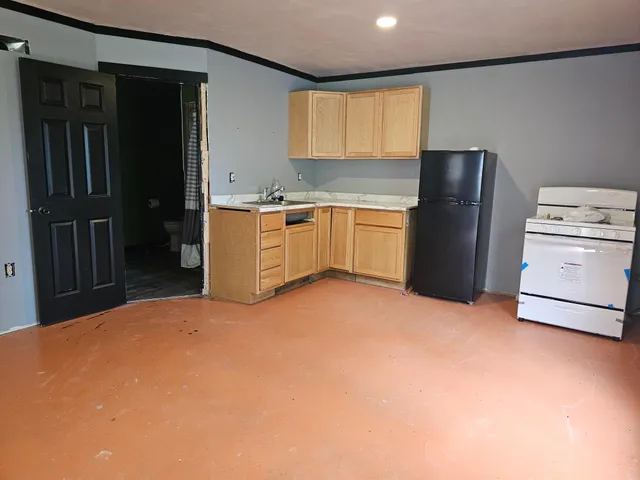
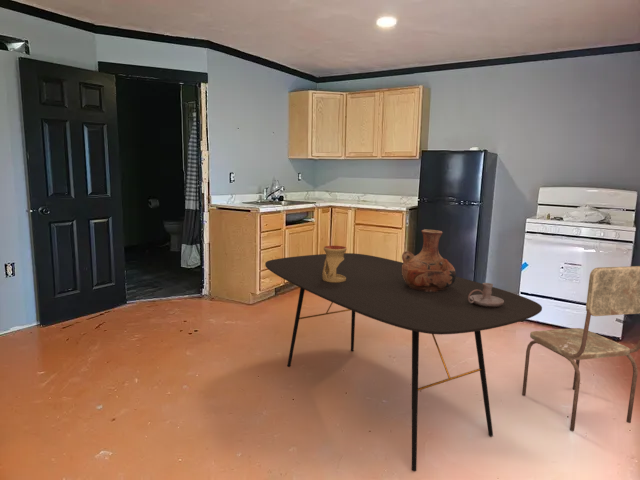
+ chair (584, 336)
+ dining table (381, 321)
+ candle holder (483, 296)
+ oil burner (334, 265)
+ vase (428, 260)
